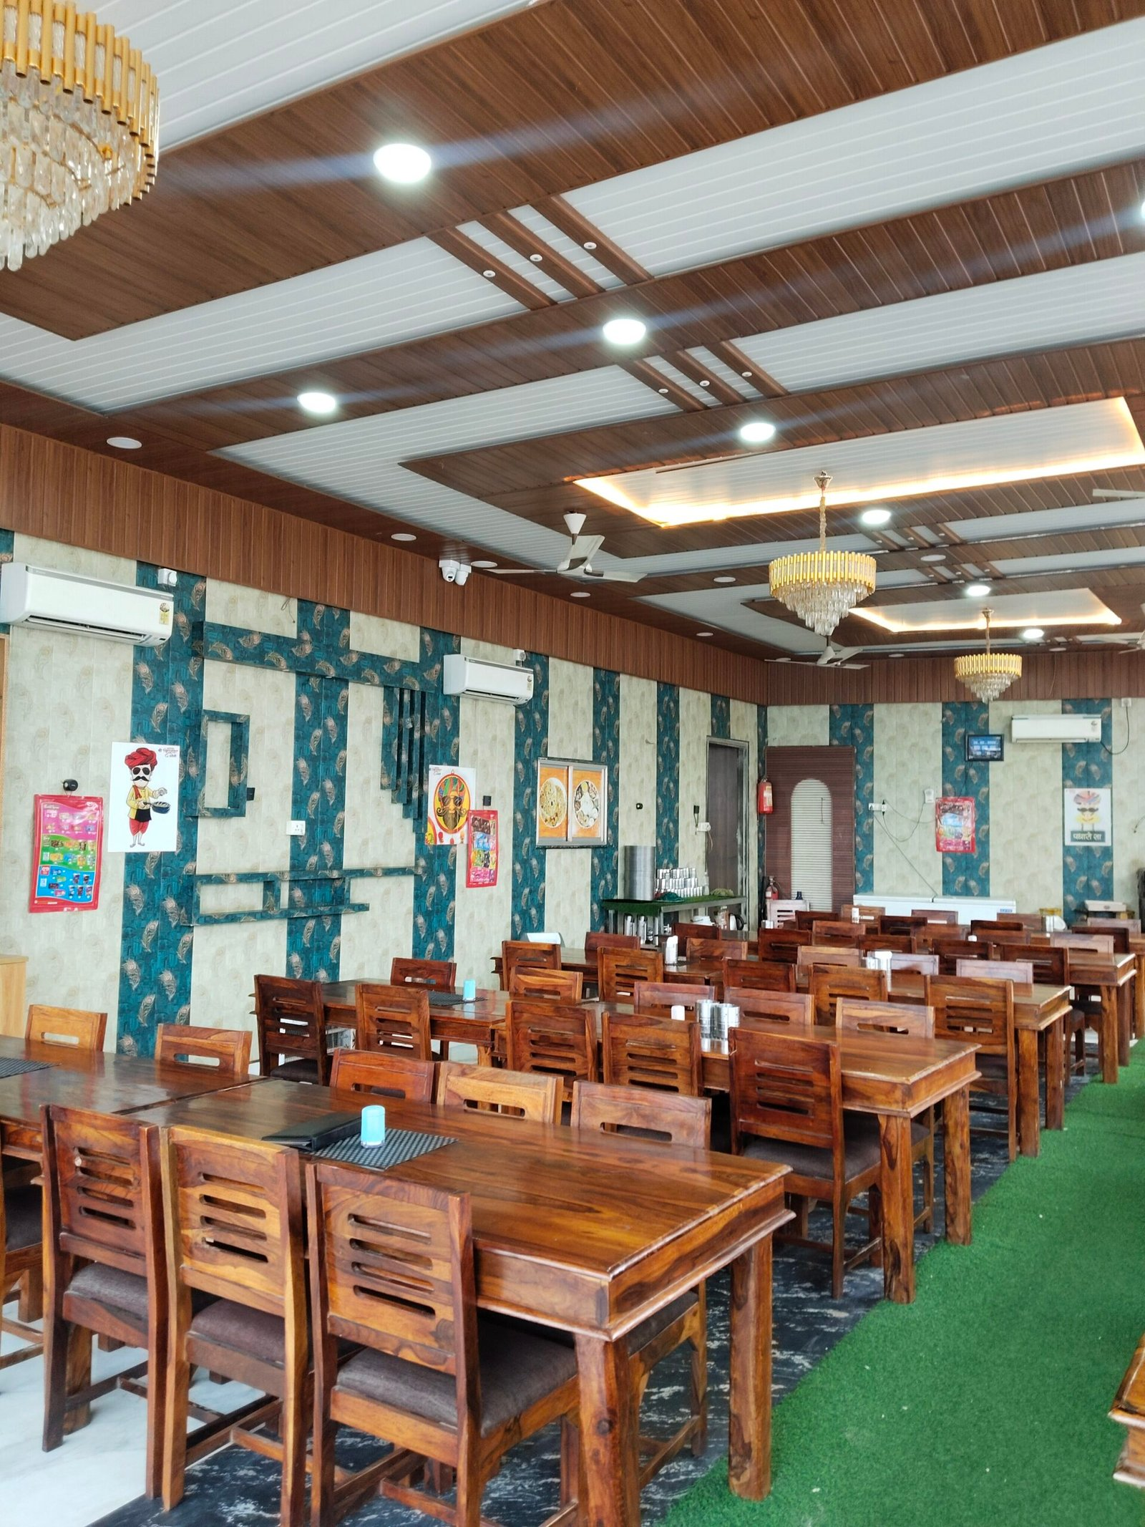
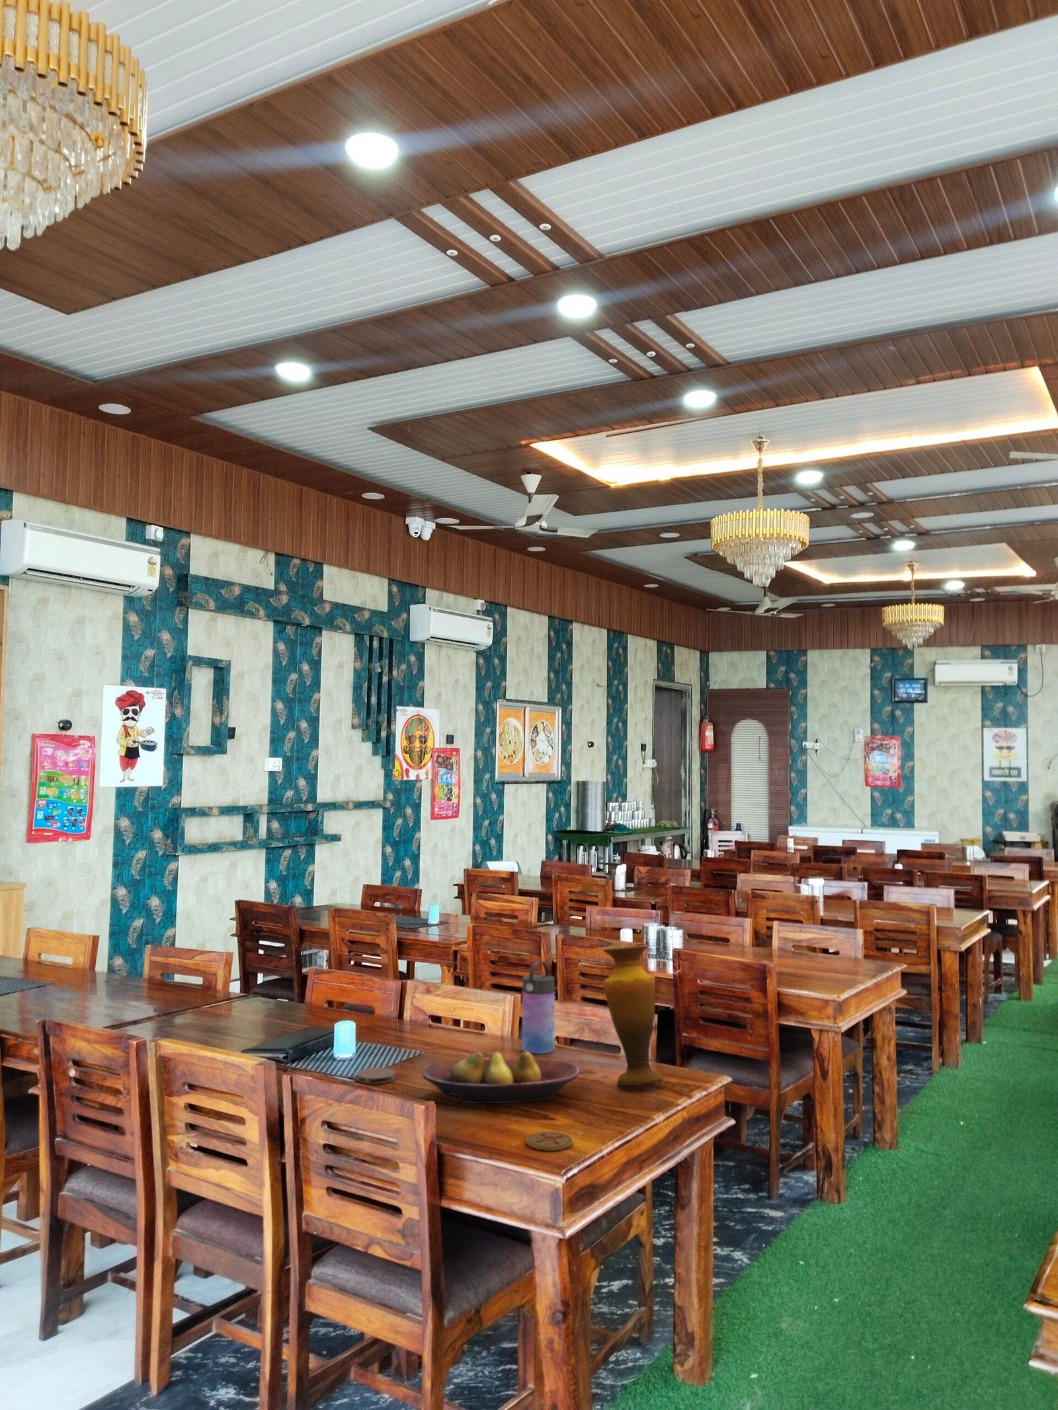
+ vase (632, 1013)
+ coaster (549, 1140)
+ fruit bowl (501, 1073)
+ water bottle (538, 1004)
+ coaster (376, 1076)
